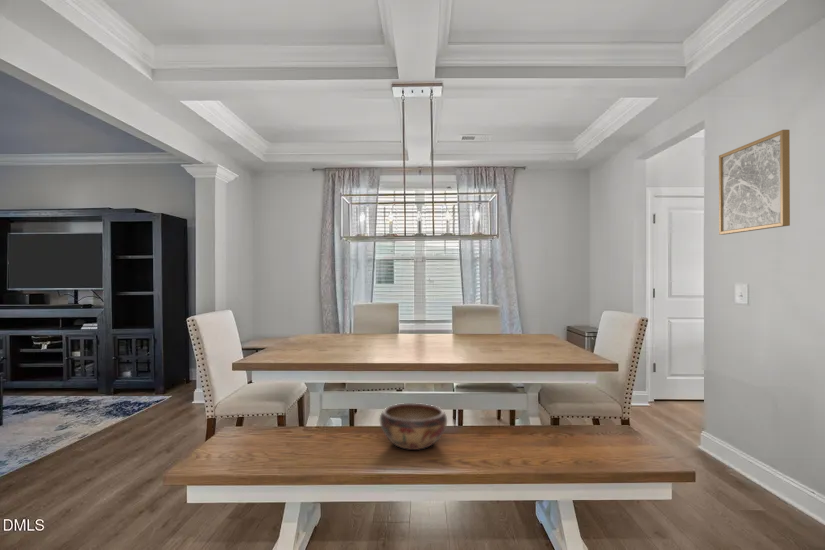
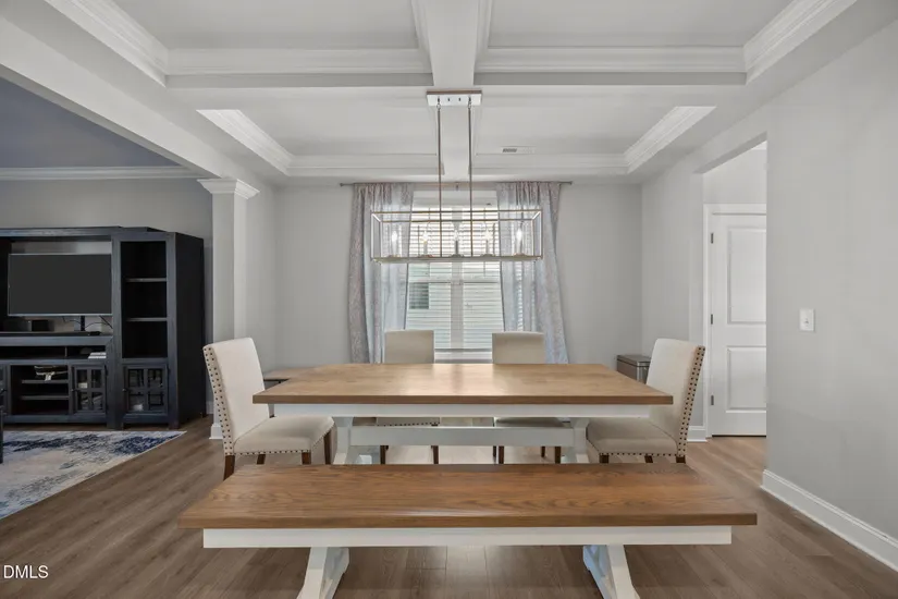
- wall art (750, 187)
- decorative bowl (413, 427)
